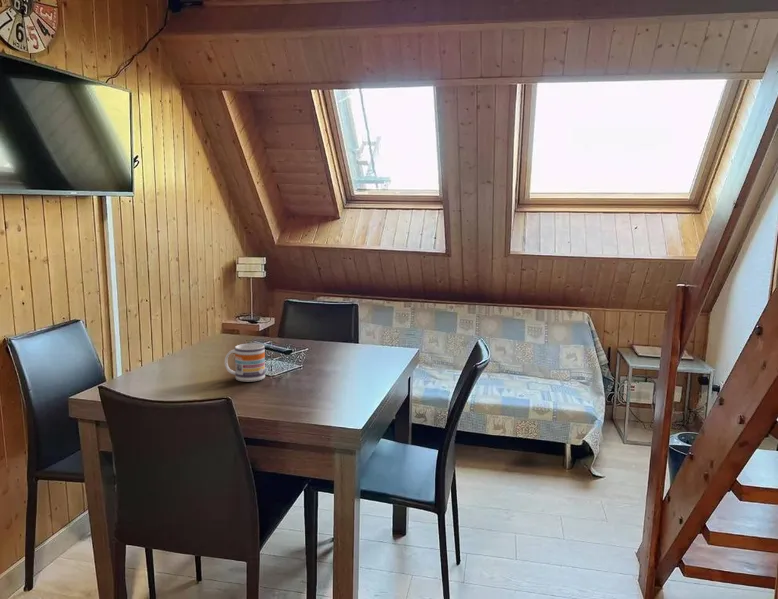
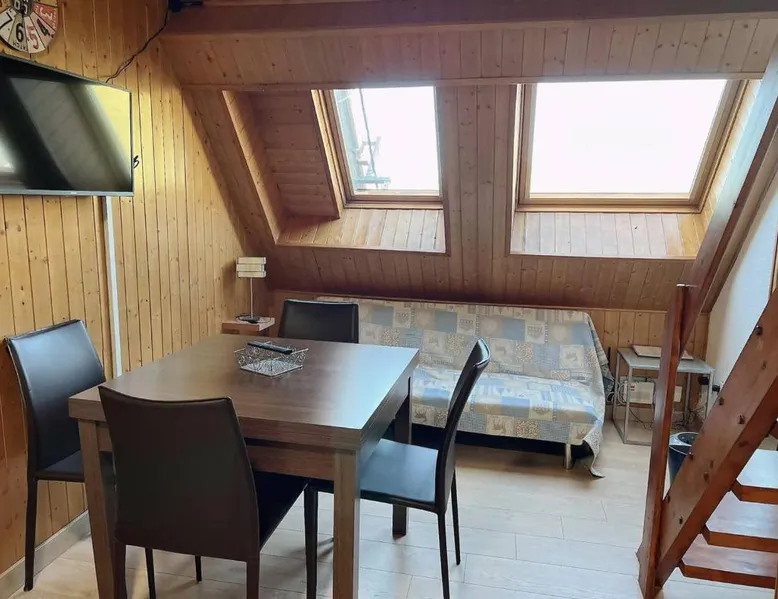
- mug (247, 361)
